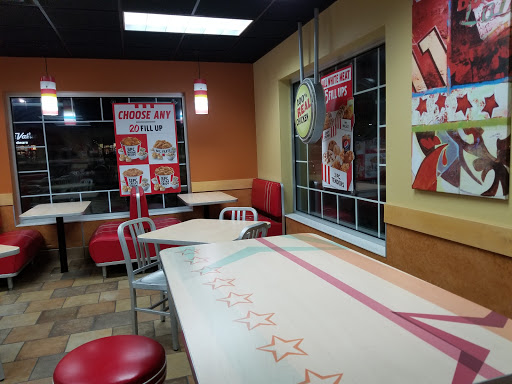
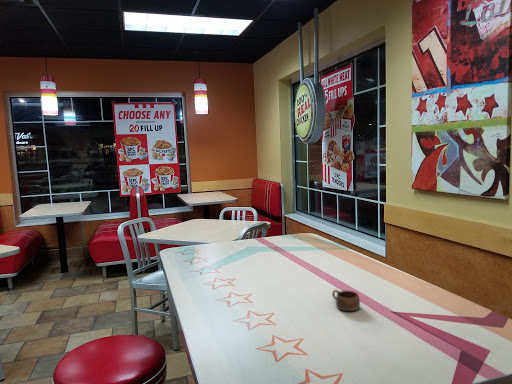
+ cup (345, 299)
